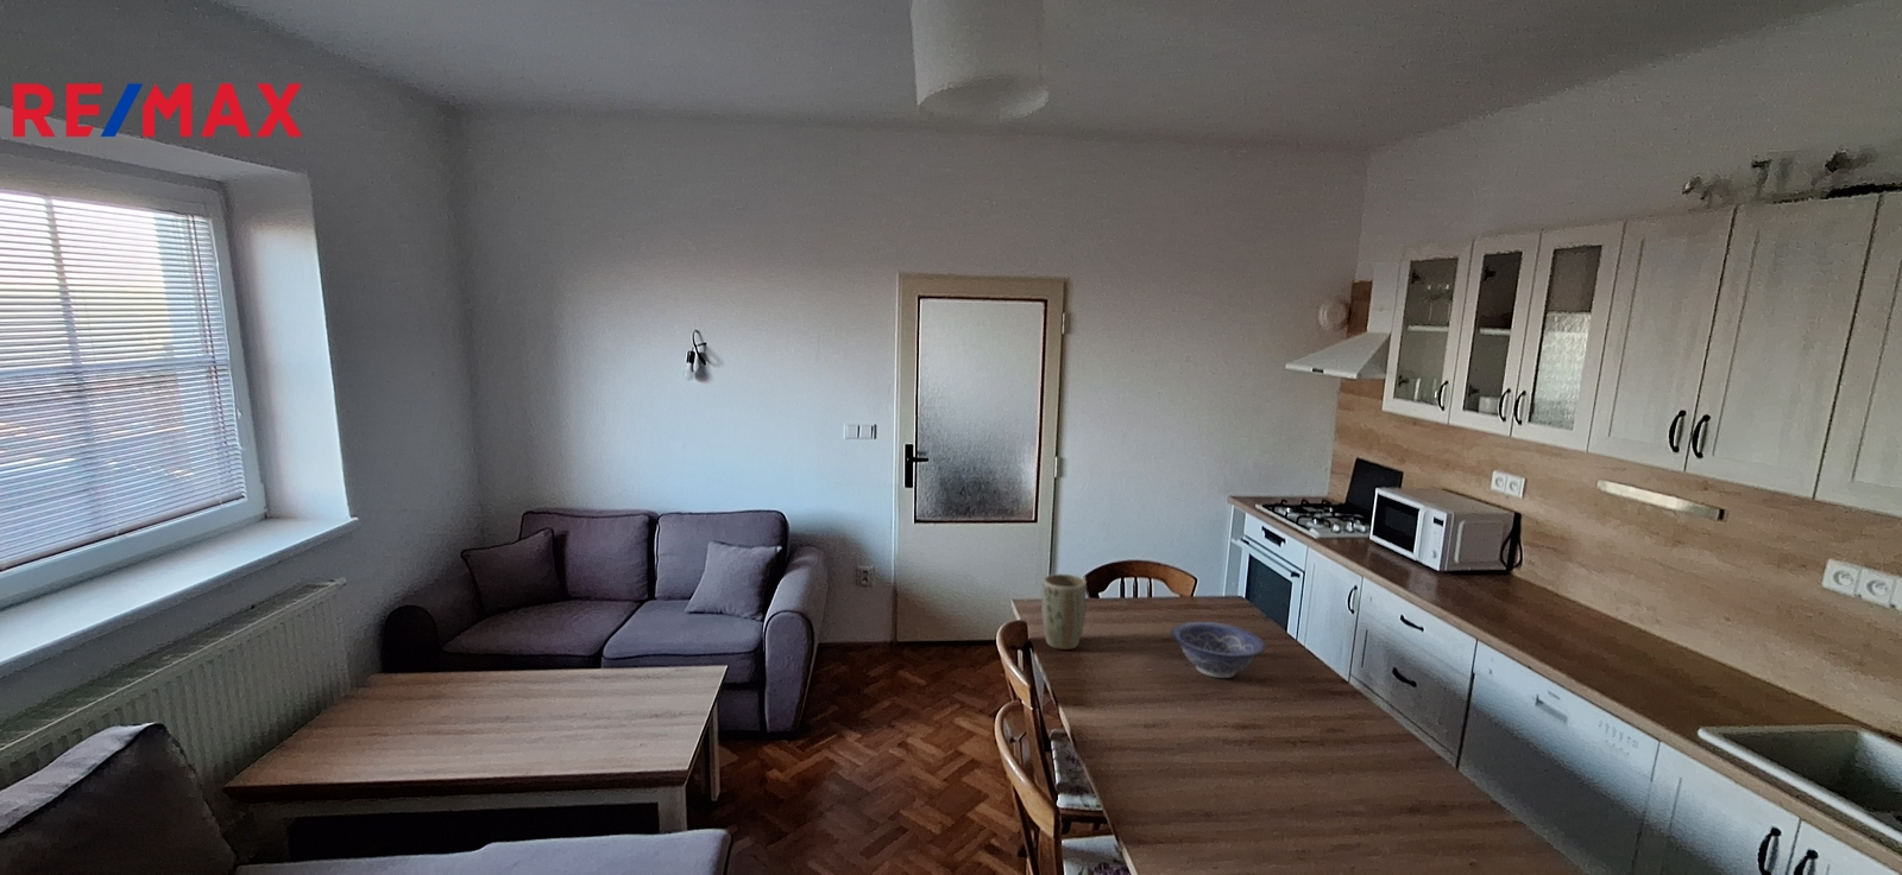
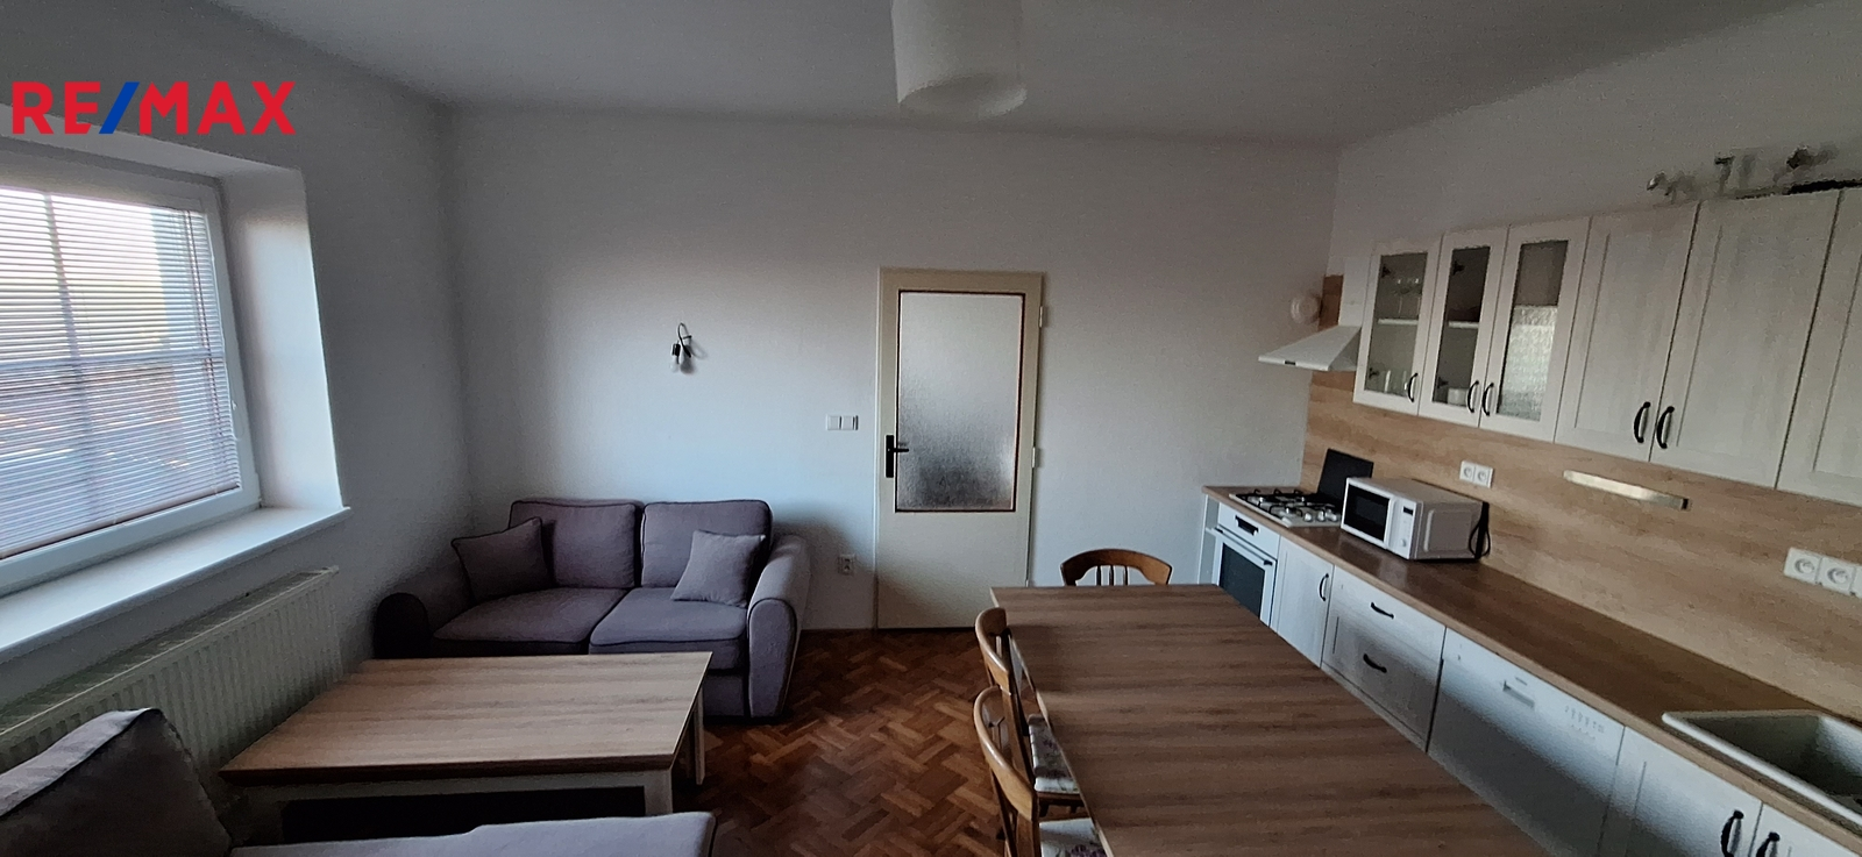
- decorative bowl (1217, 653)
- plant pot (1063, 612)
